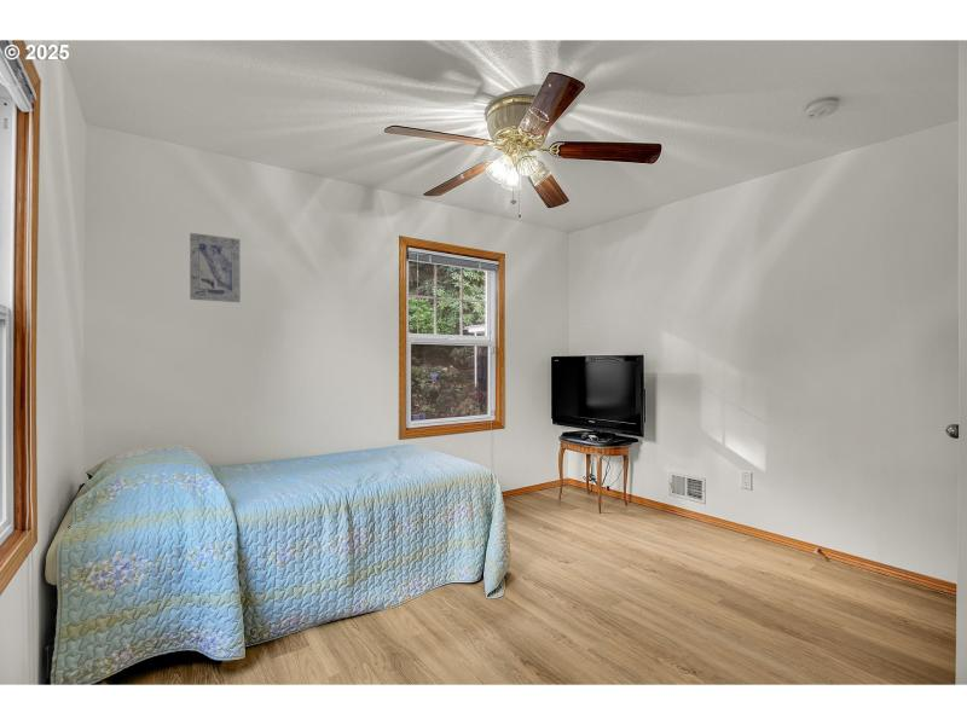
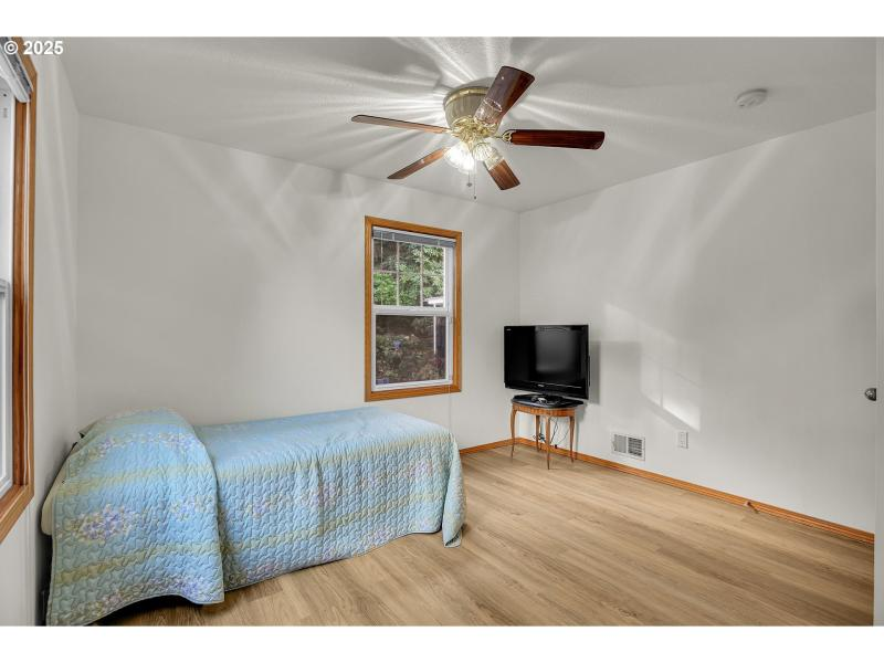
- wall art (215, 268)
